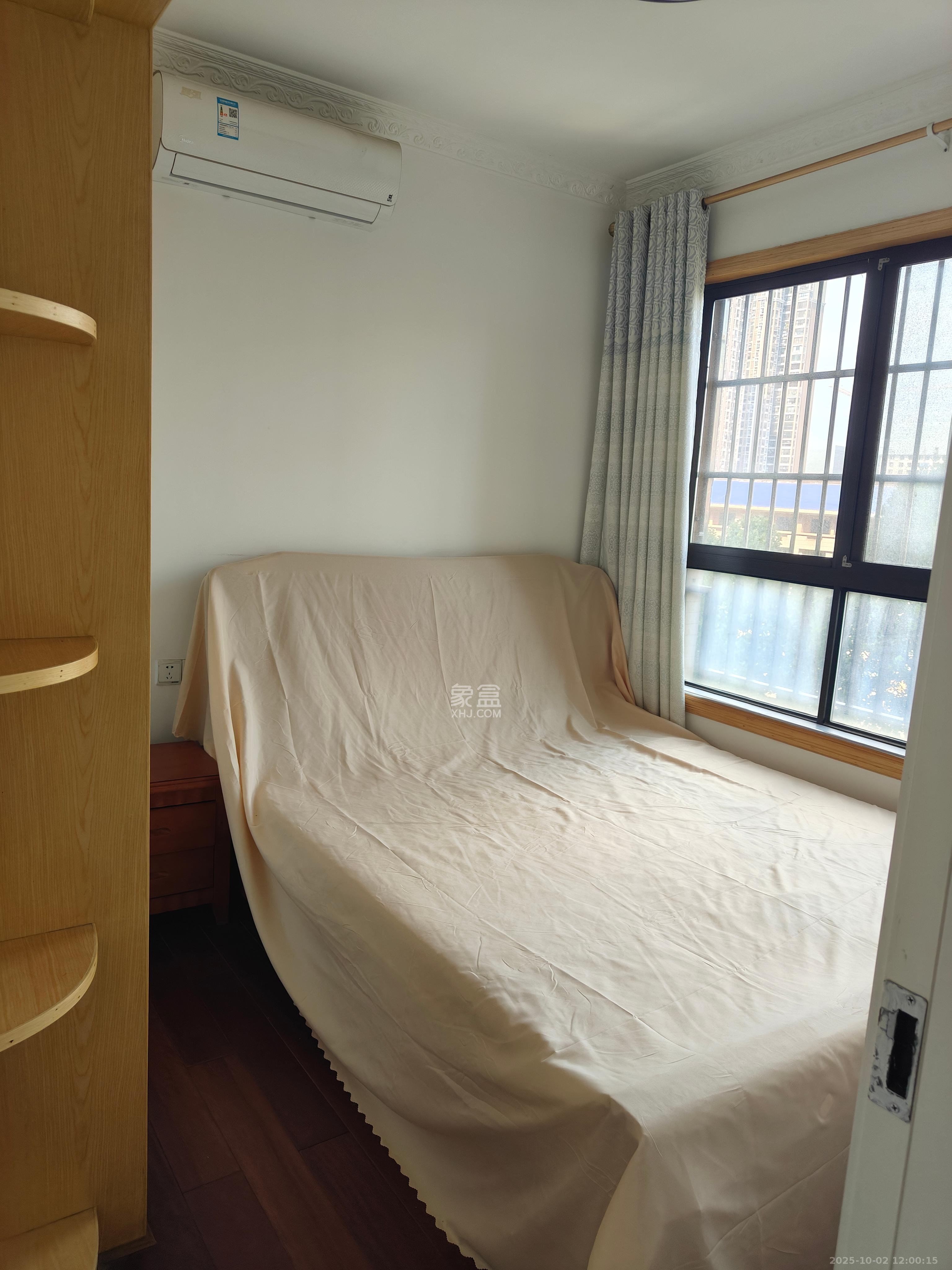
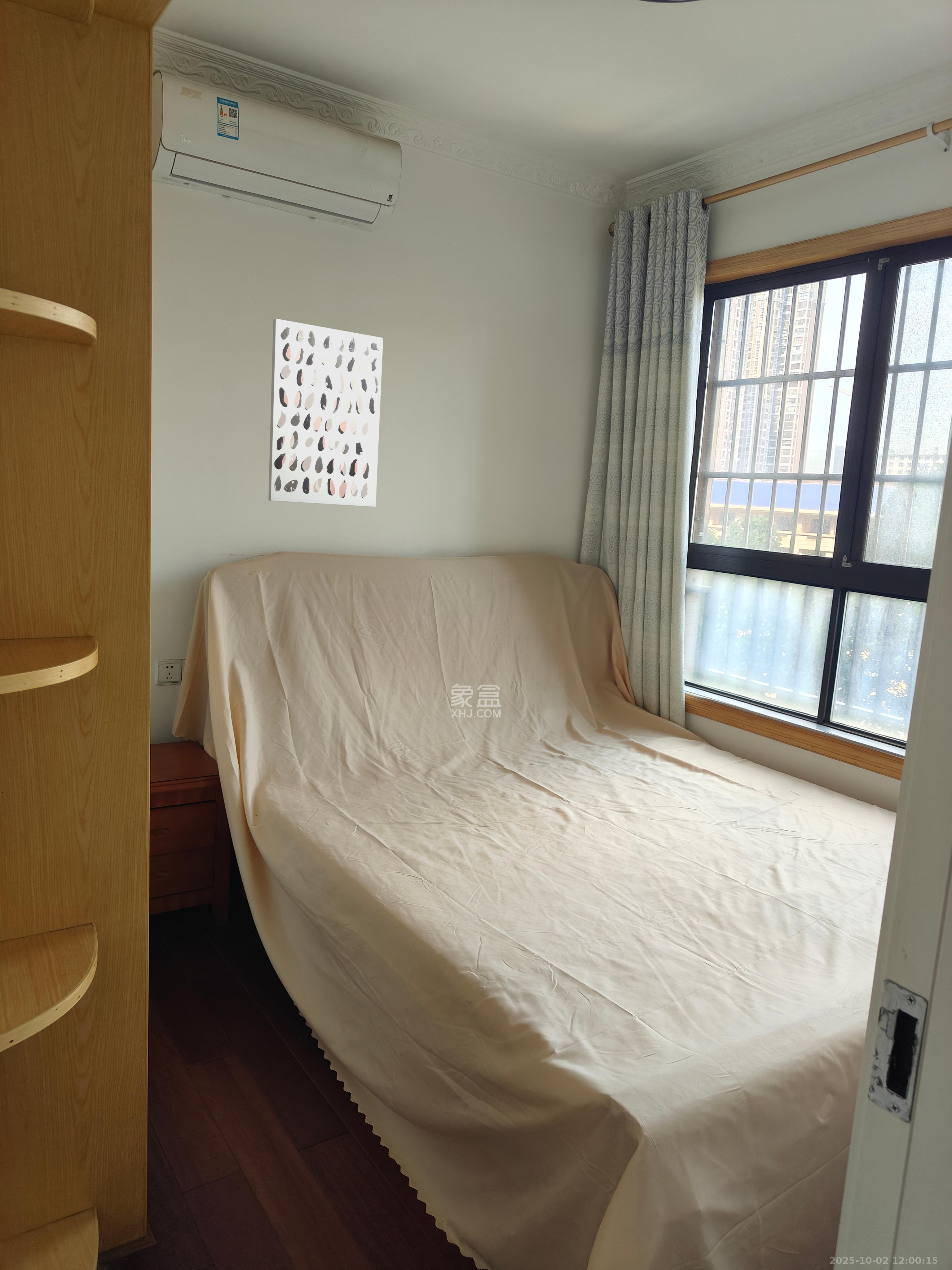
+ wall art (327, 418)
